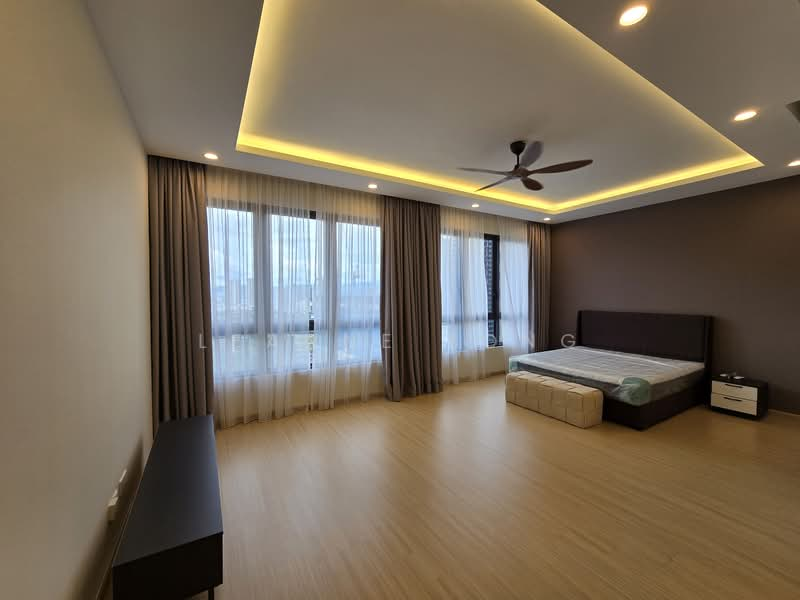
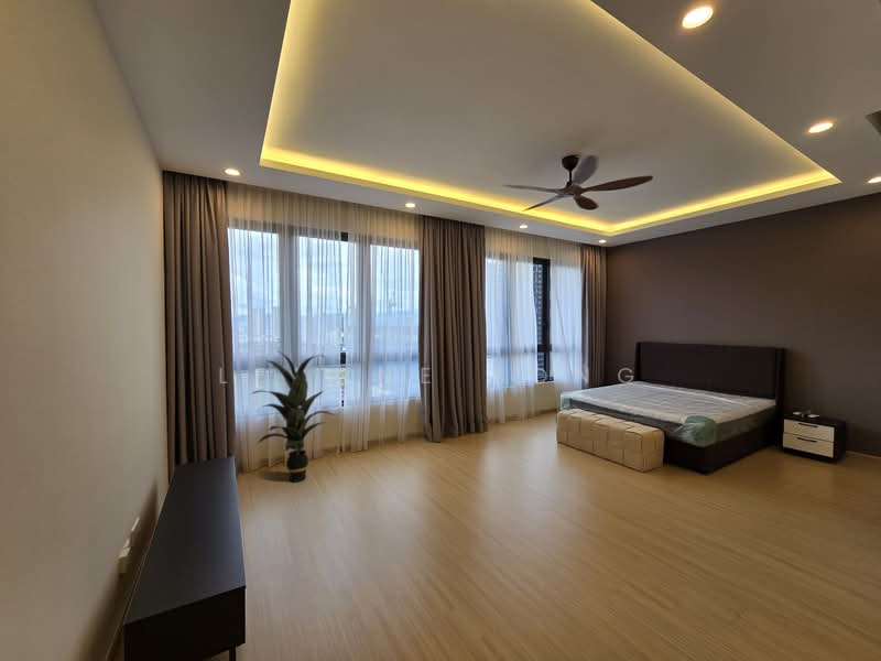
+ indoor plant (291, 414)
